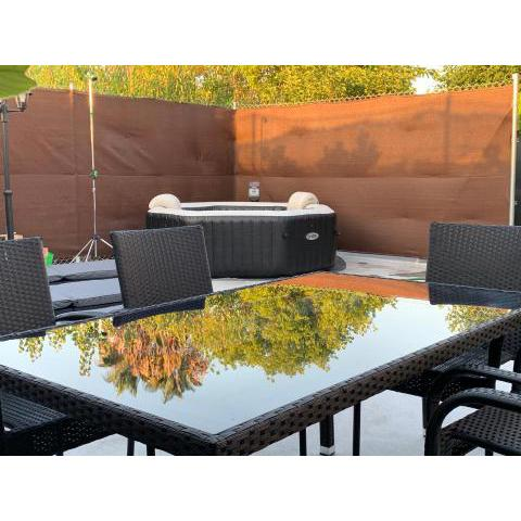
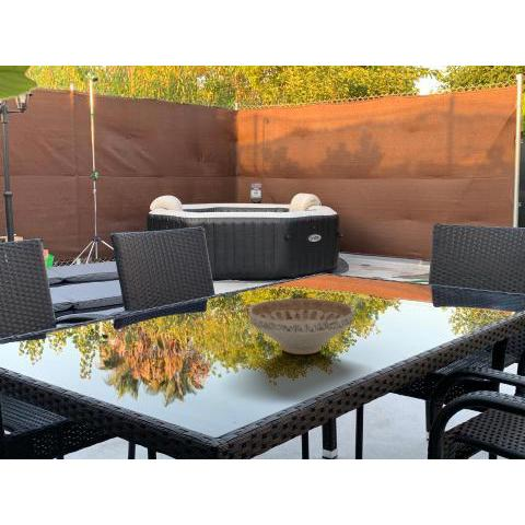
+ decorative bowl (301, 328)
